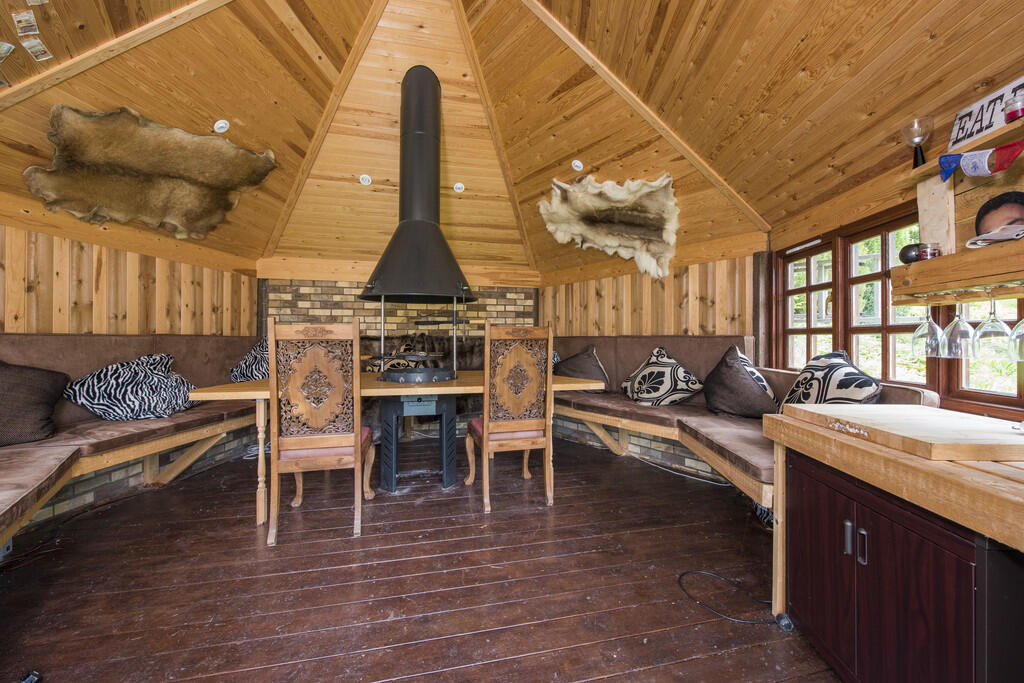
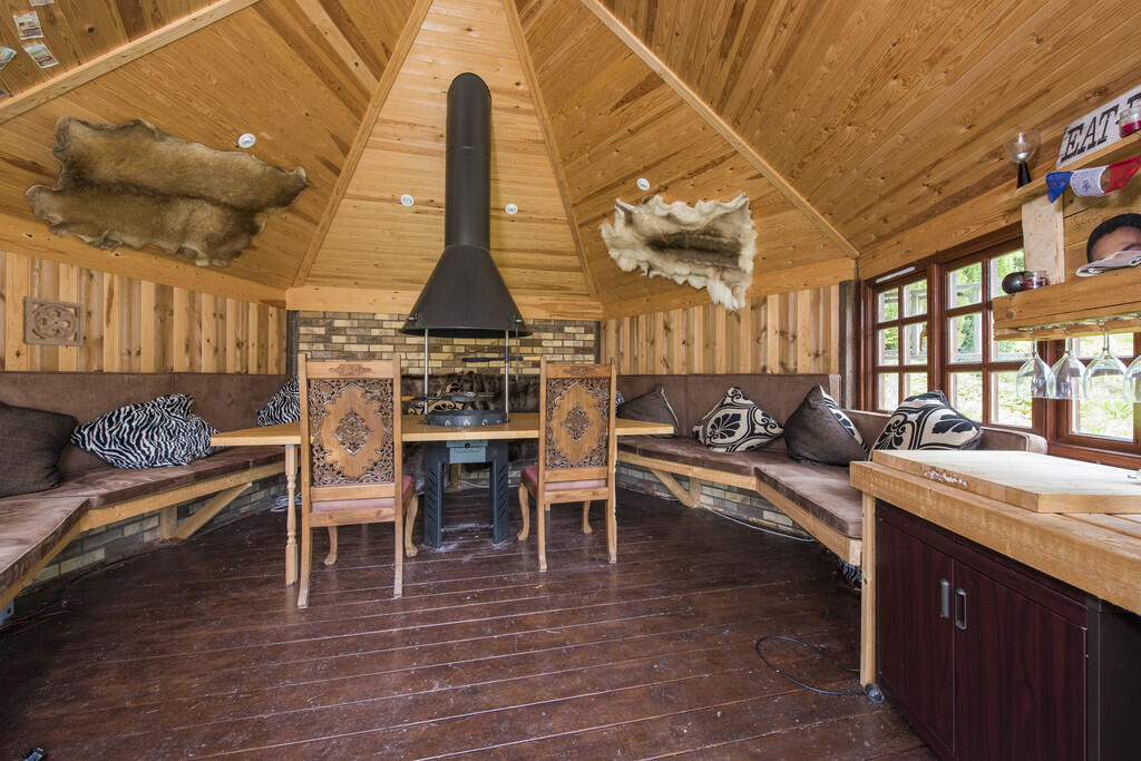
+ wall ornament (53, 322)
